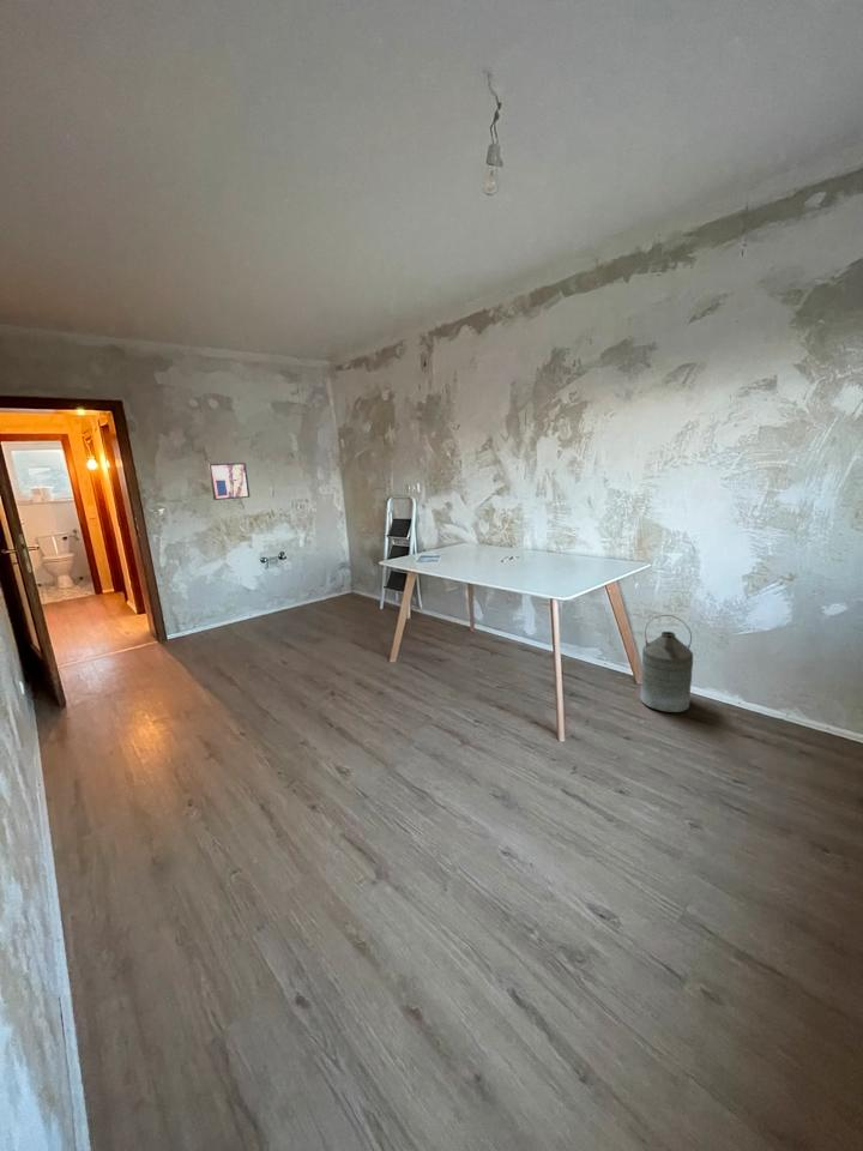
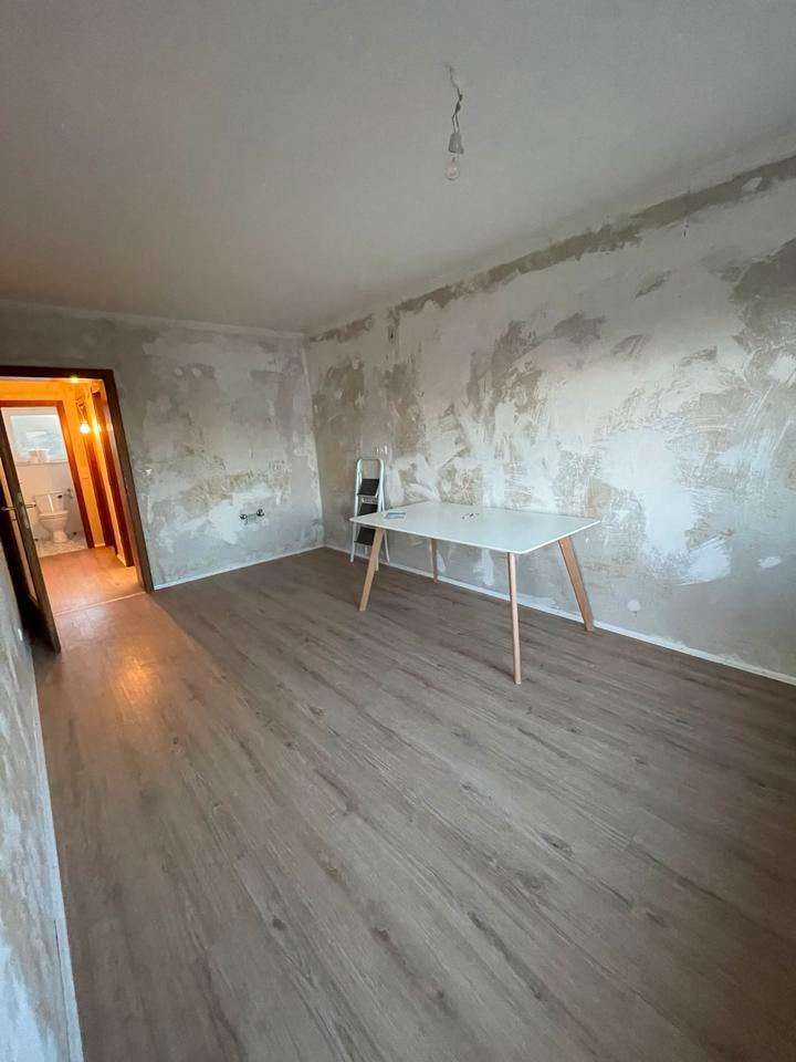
- wall art (229, 481)
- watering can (668, 661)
